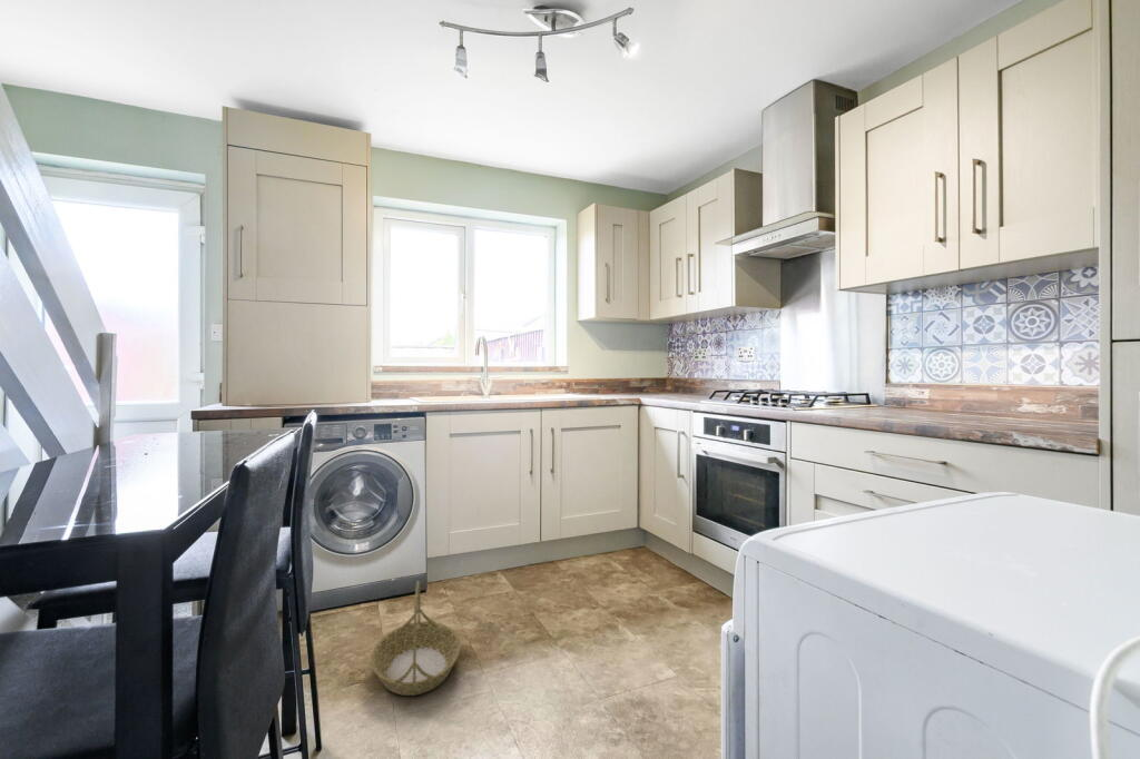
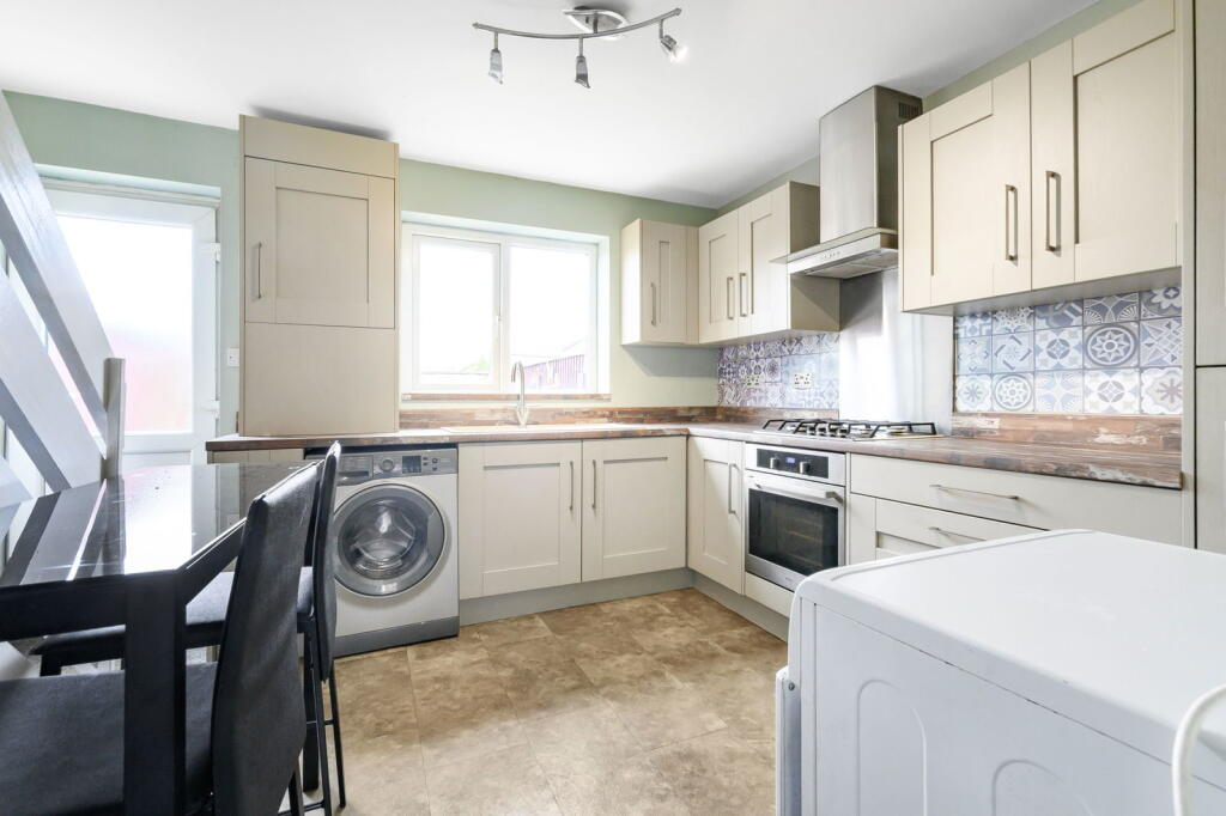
- basket (416, 628)
